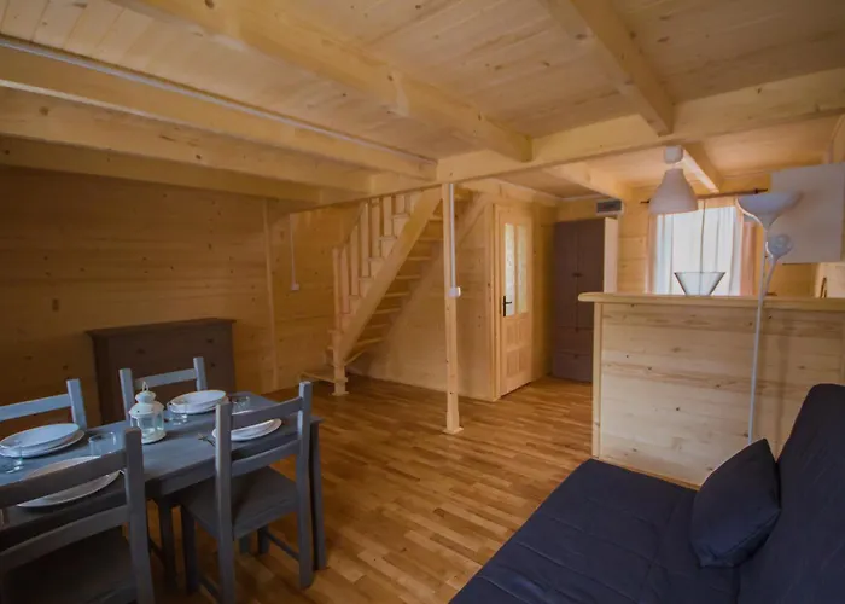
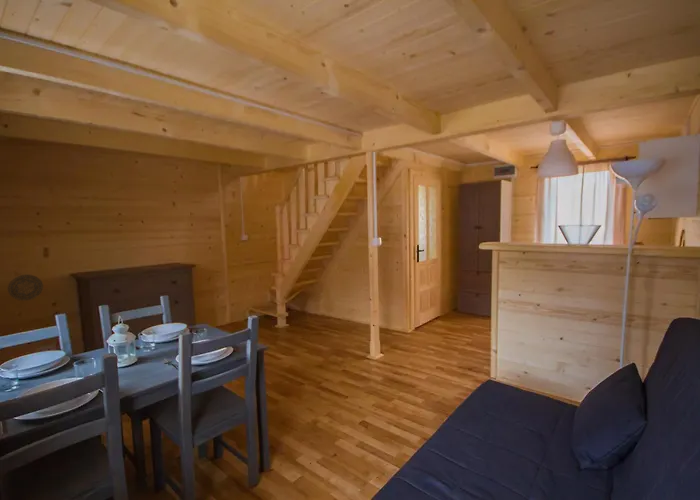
+ decorative plate (26, 287)
